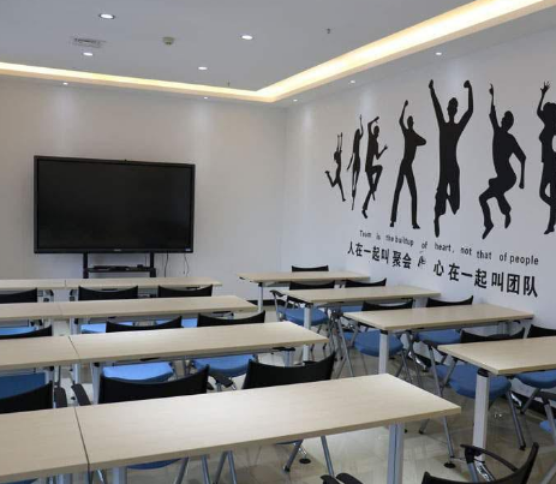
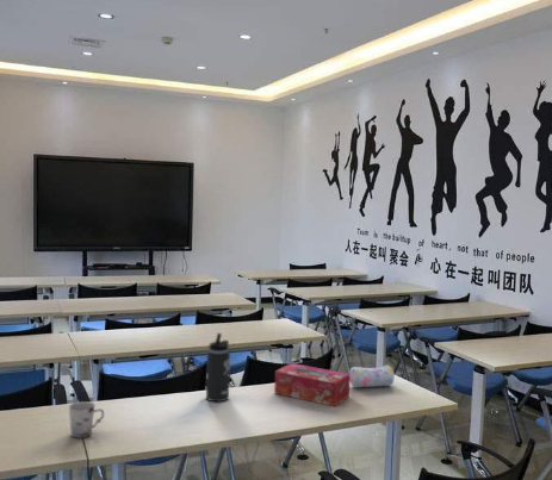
+ cup (86, 419)
+ pencil case (371, 375)
+ thermos bottle (219, 364)
+ tissue box (311, 384)
